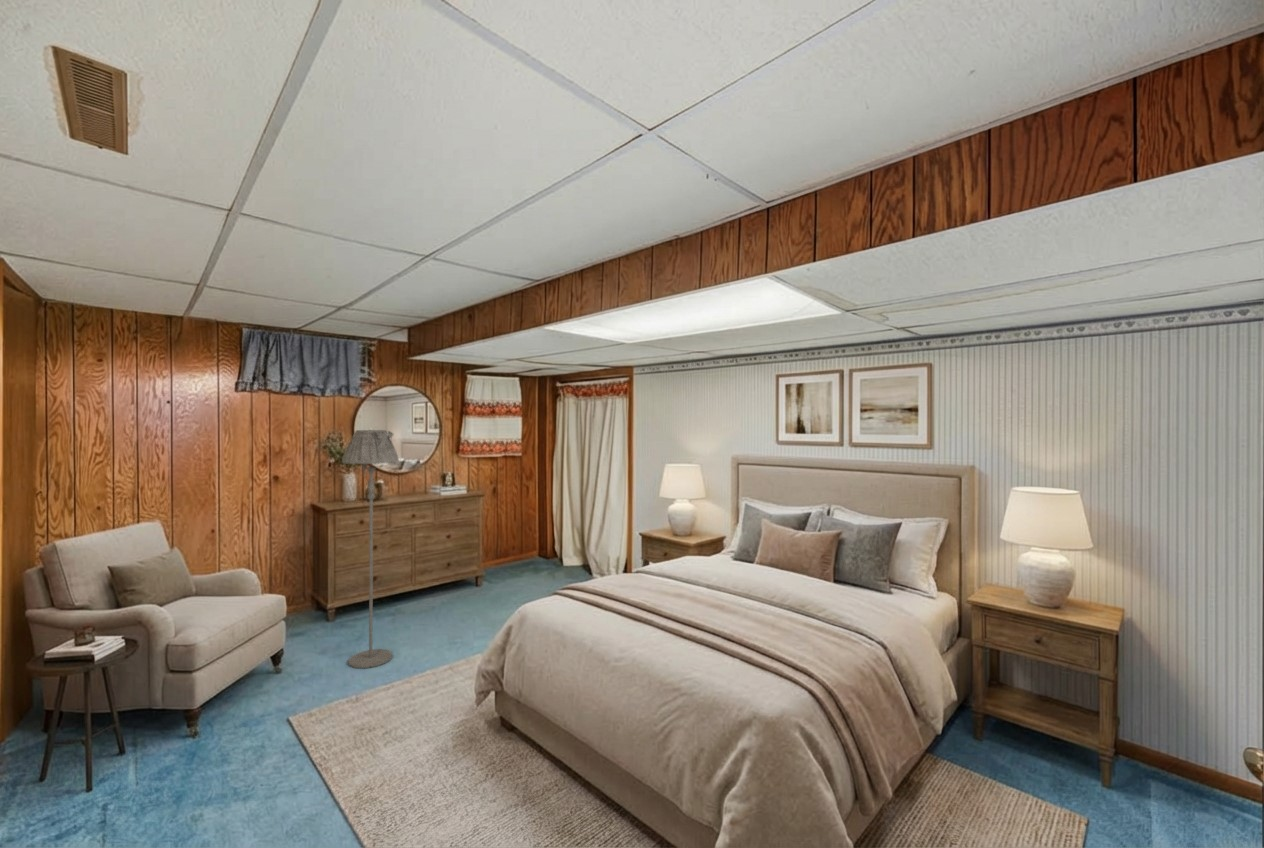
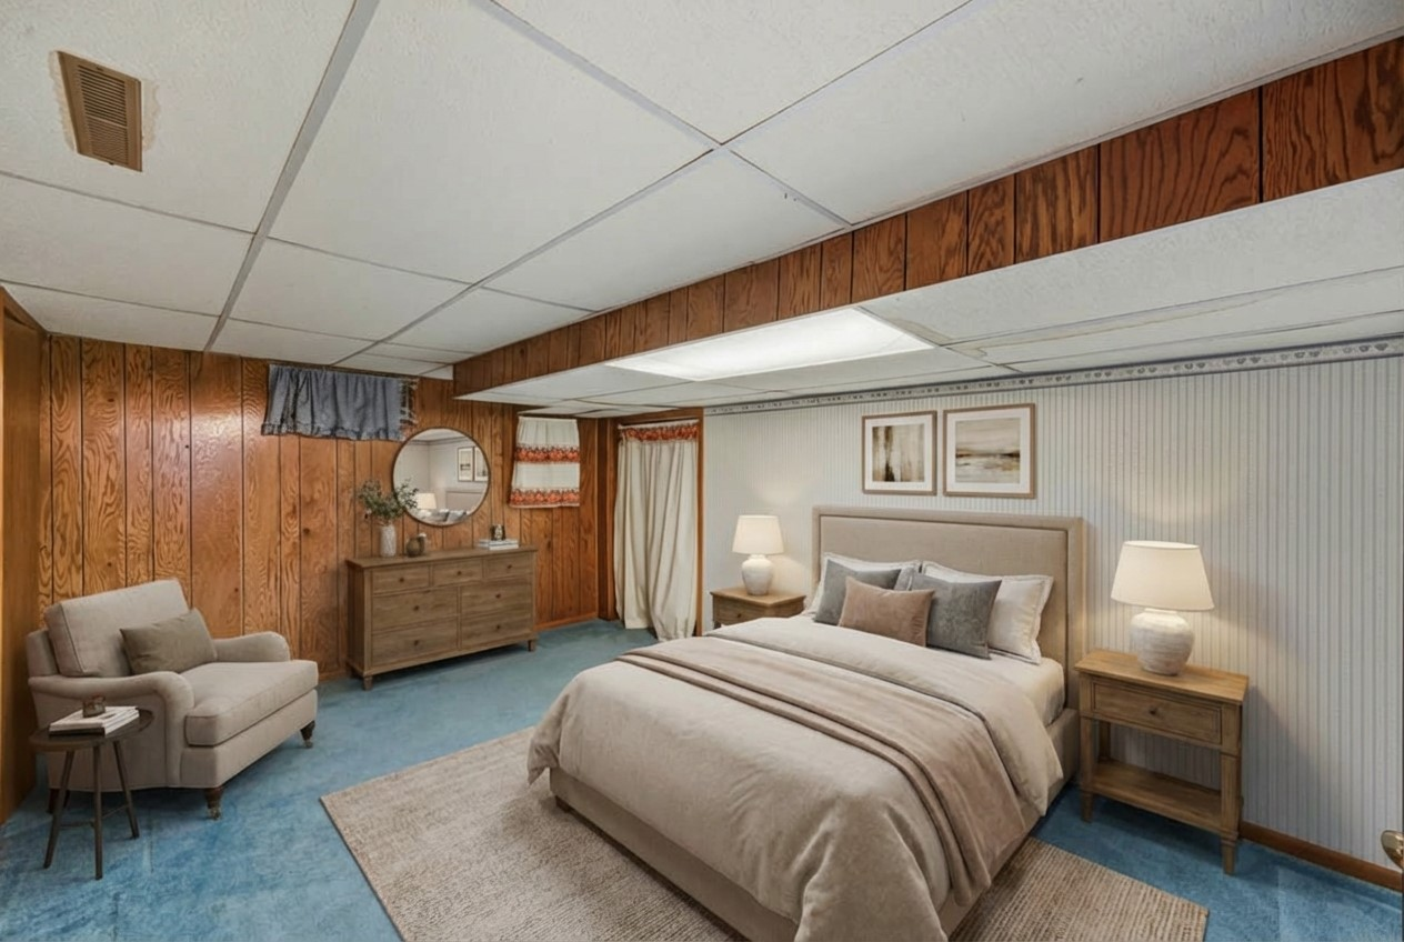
- floor lamp (370, 544)
